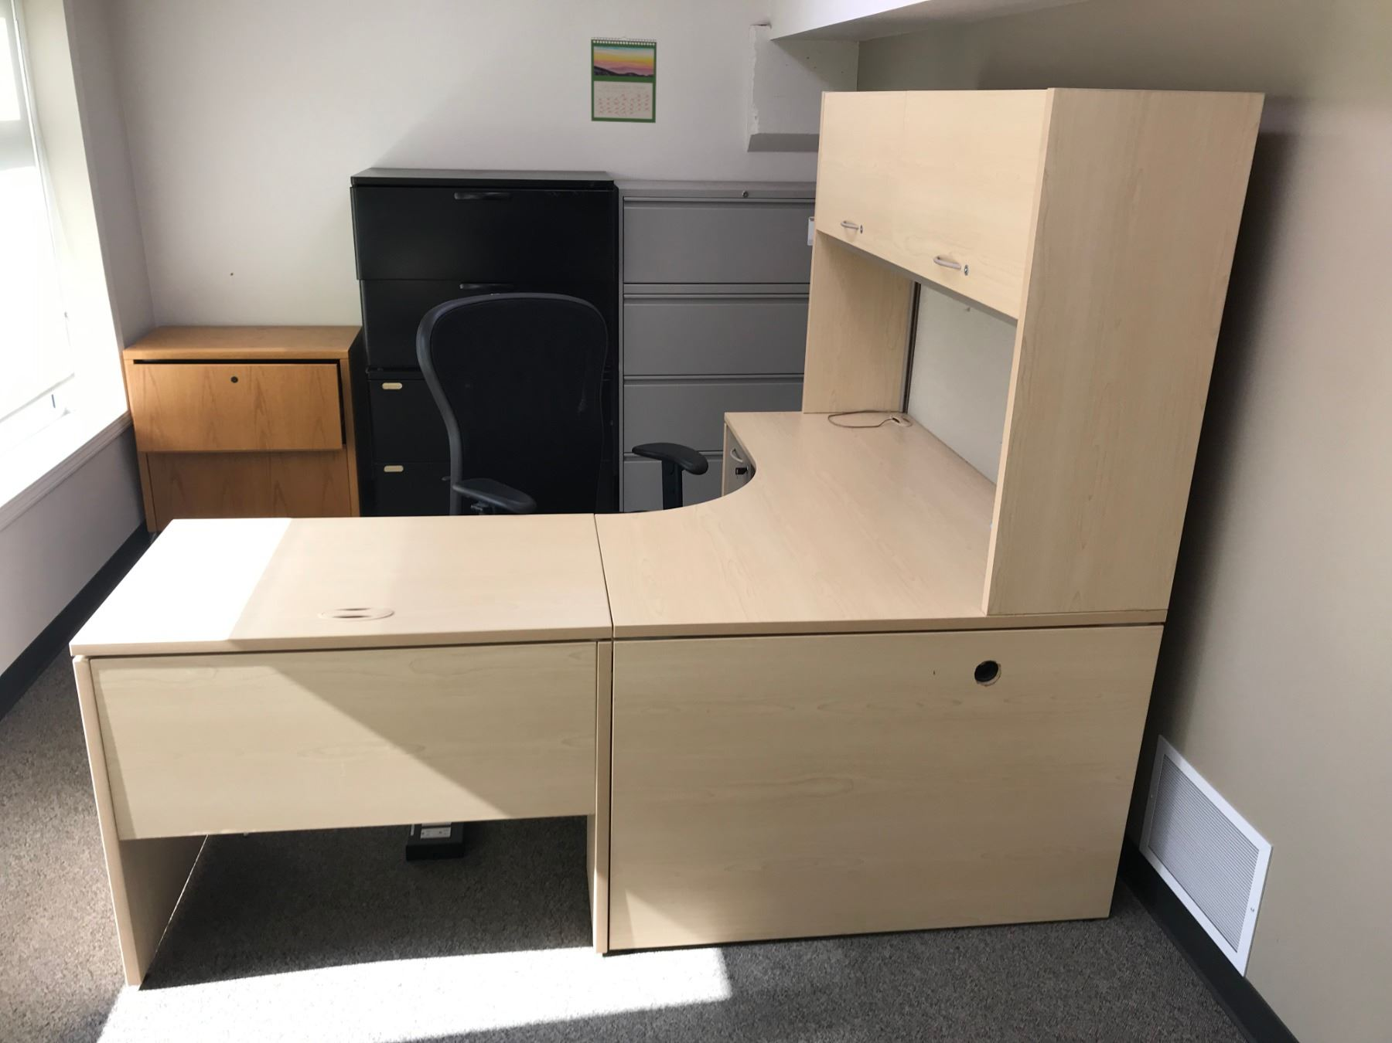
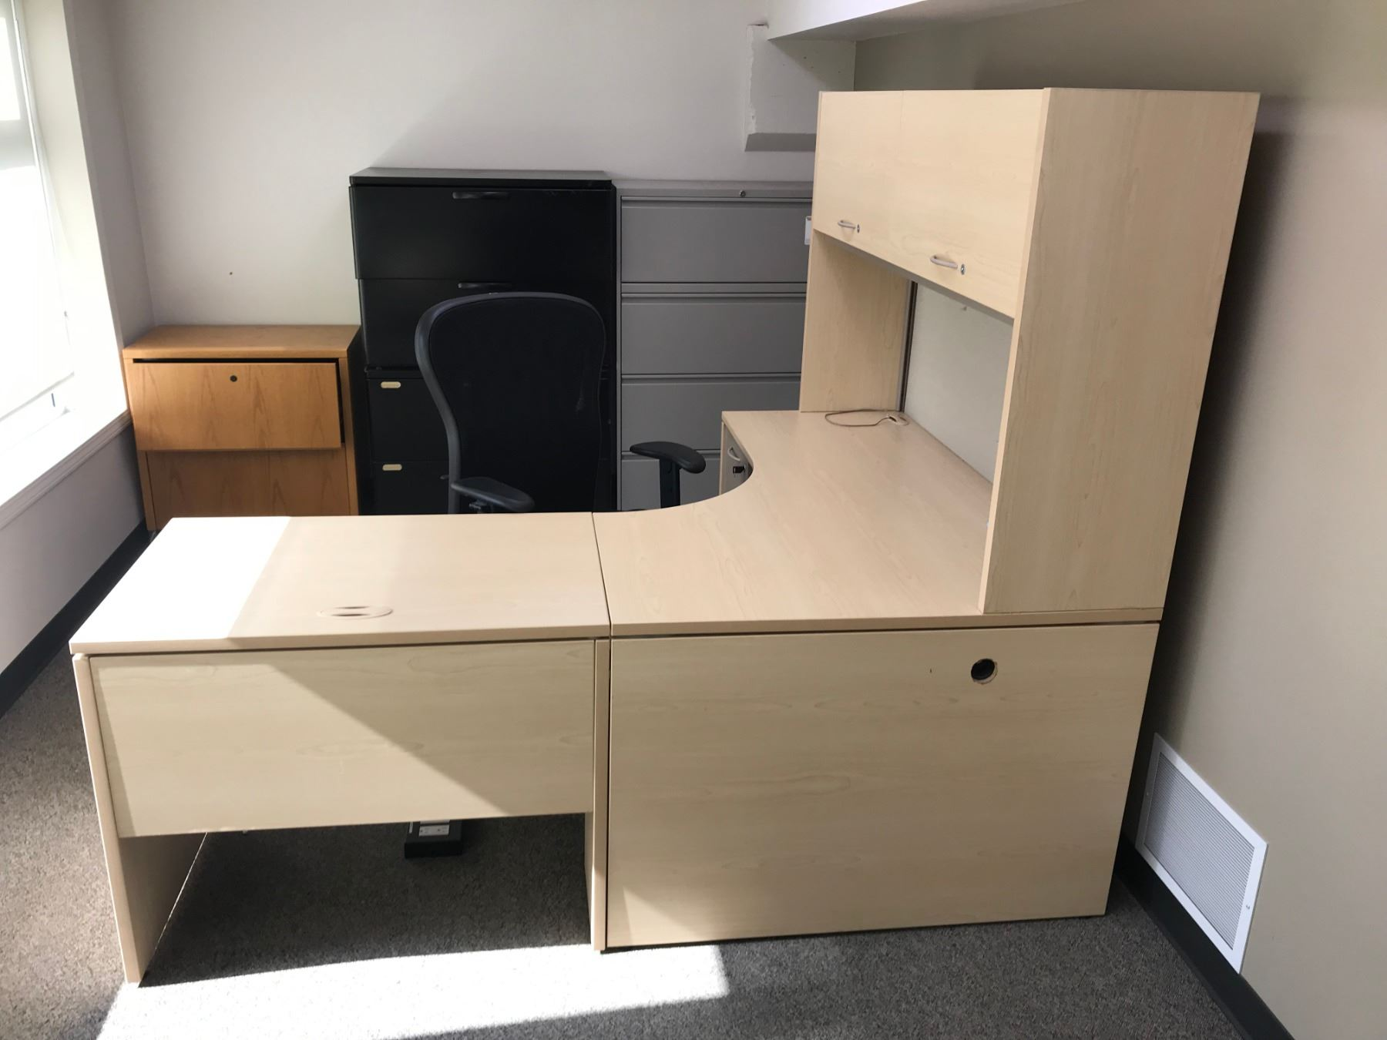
- calendar (624, 80)
